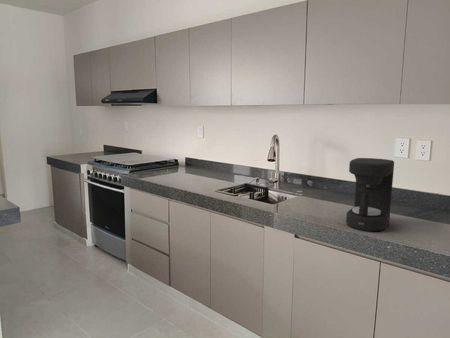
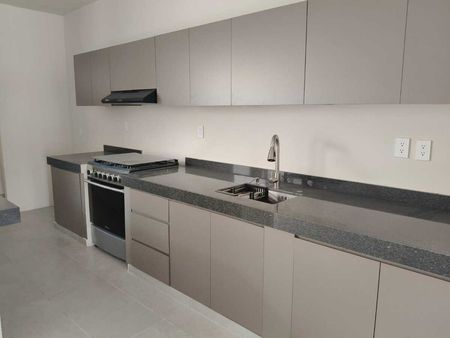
- coffee maker (369, 192)
